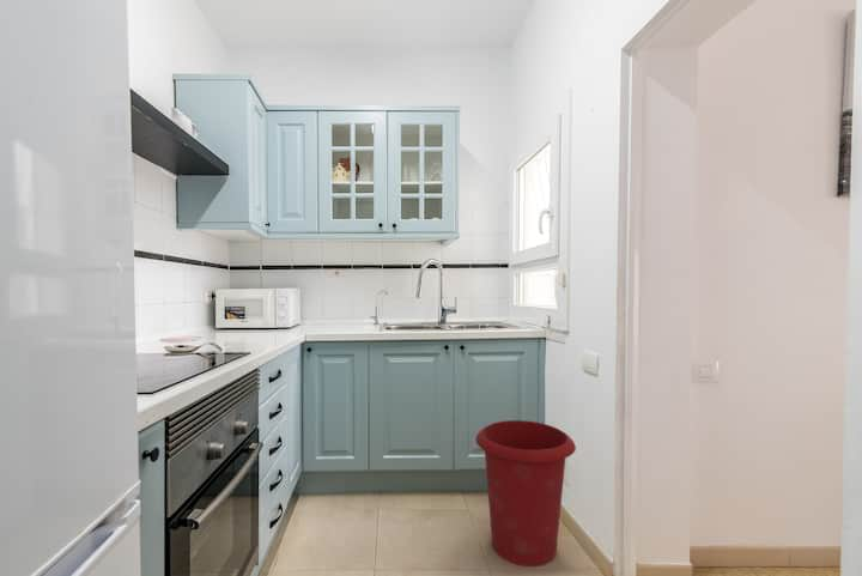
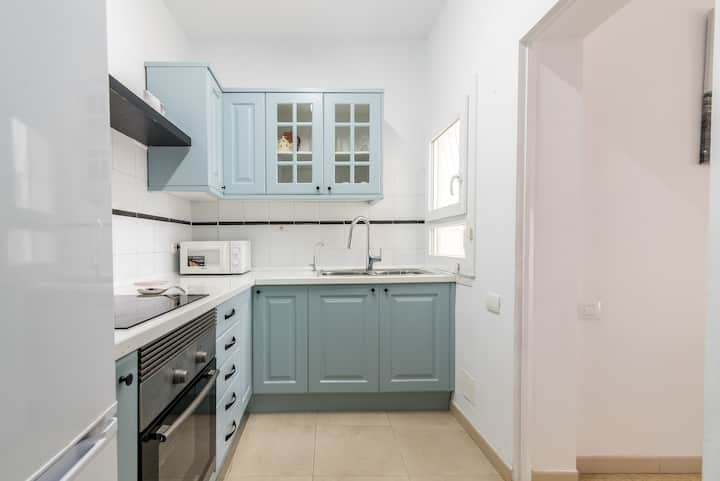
- waste bin (523, 490)
